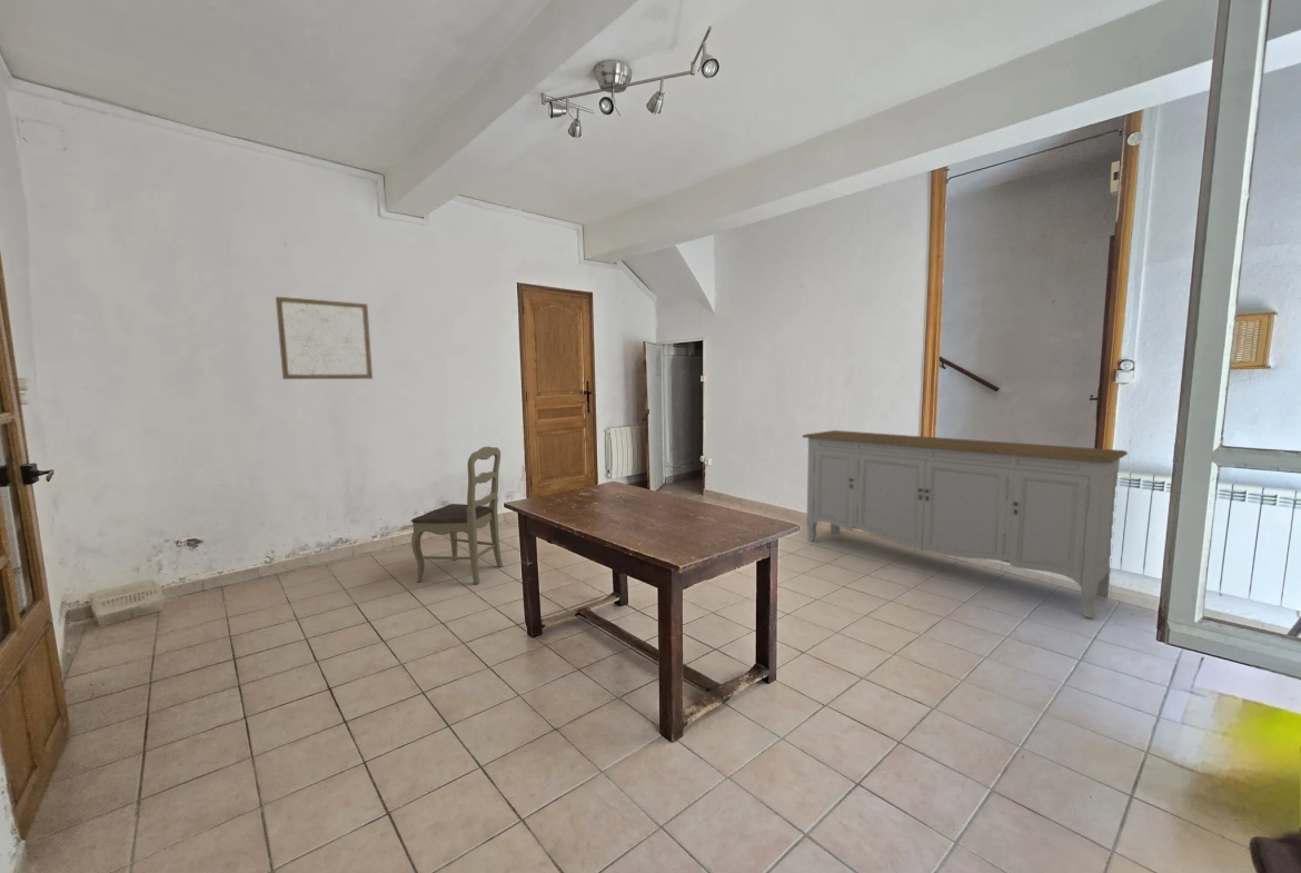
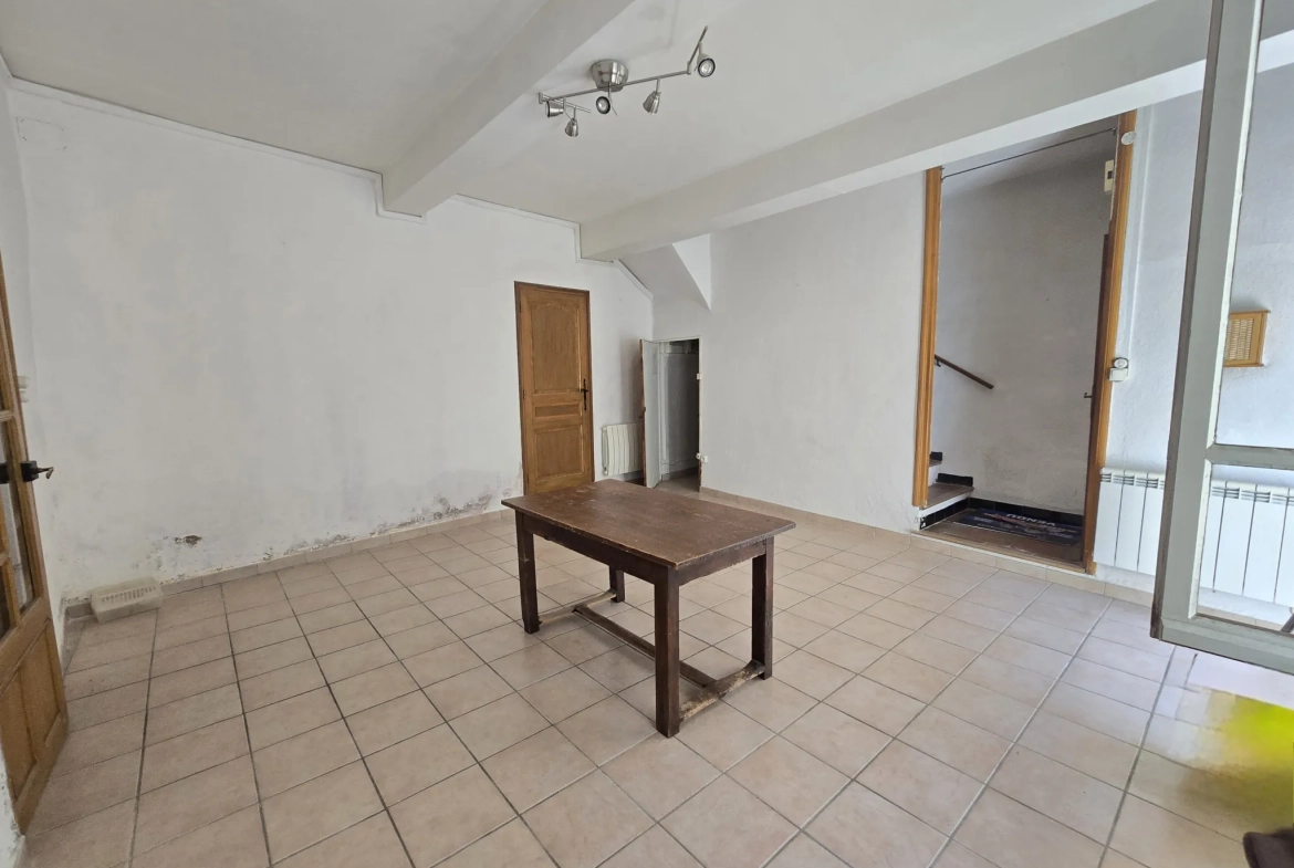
- wall art (324, 341)
- sideboard (935, 504)
- chair (459, 509)
